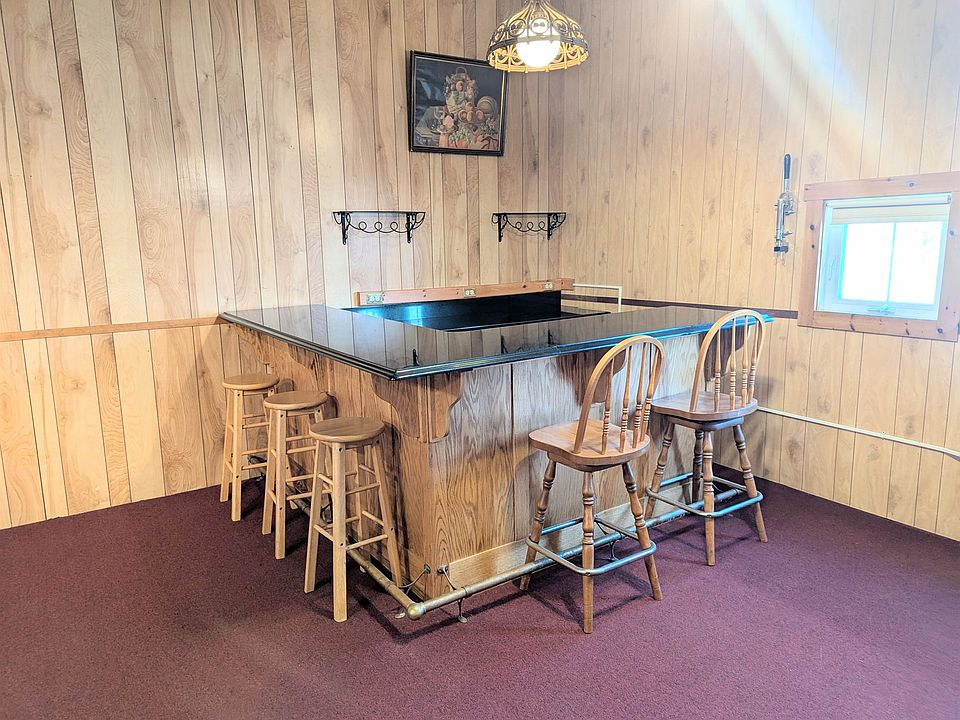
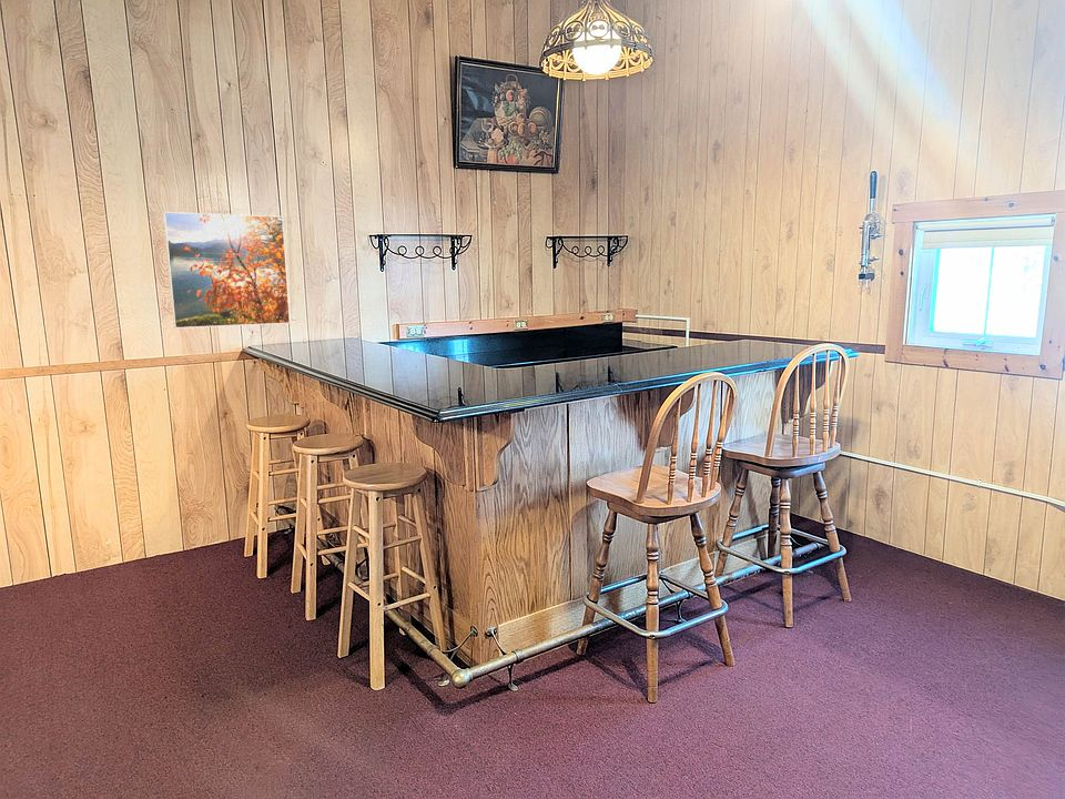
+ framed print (230, 271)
